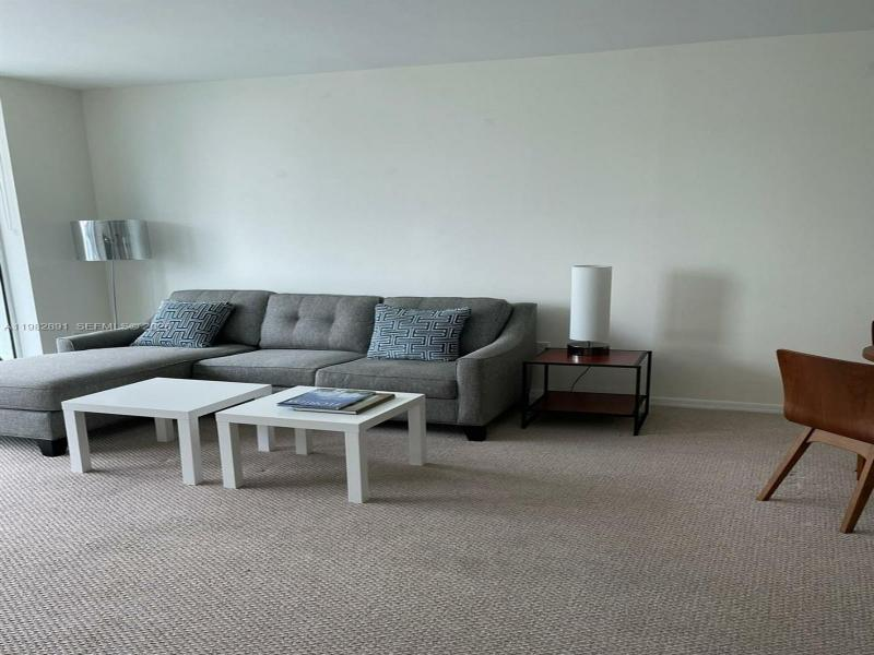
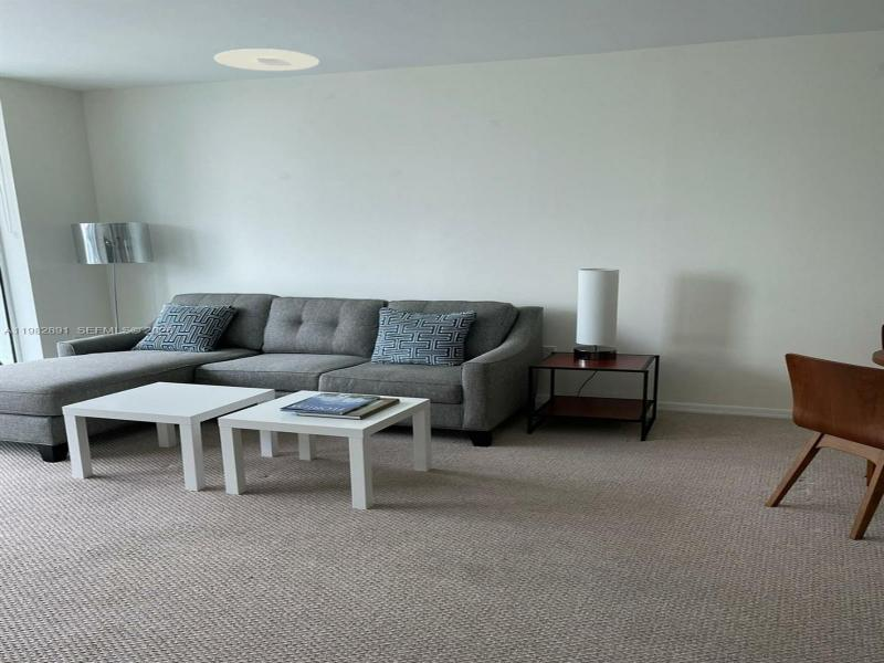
+ ceiling light (266, 55)
